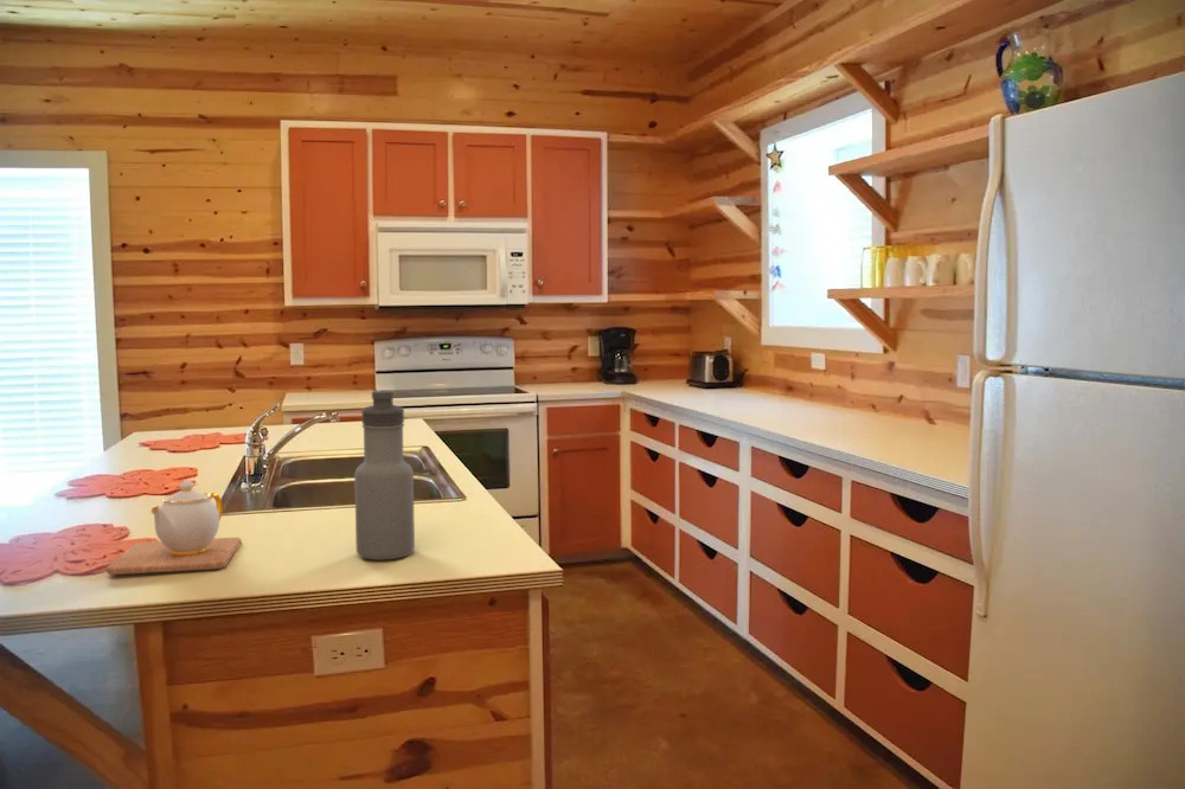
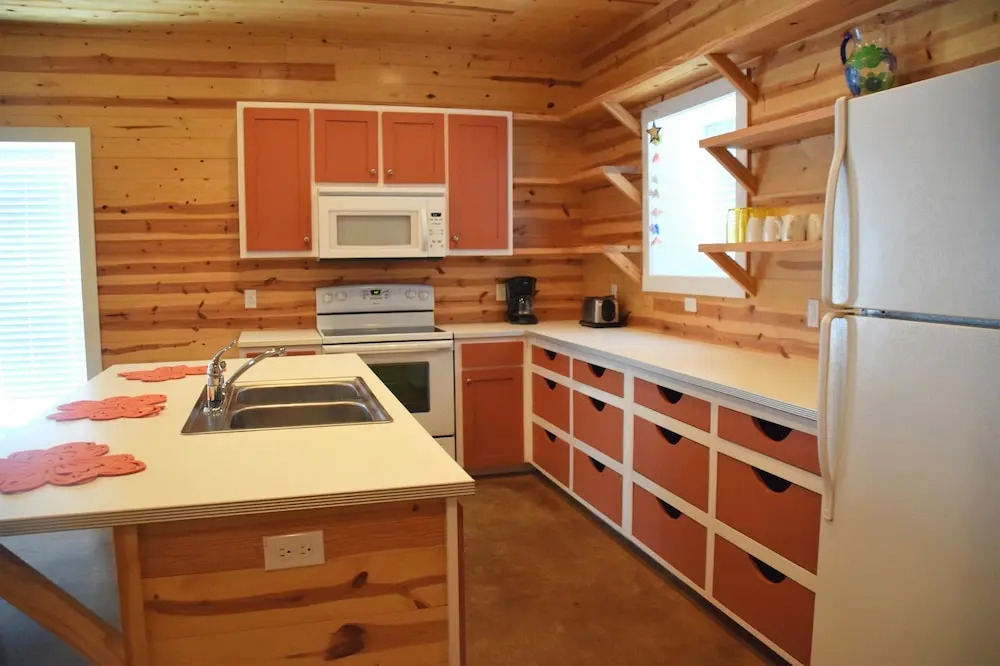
- water bottle (384, 472)
- teapot (177, 519)
